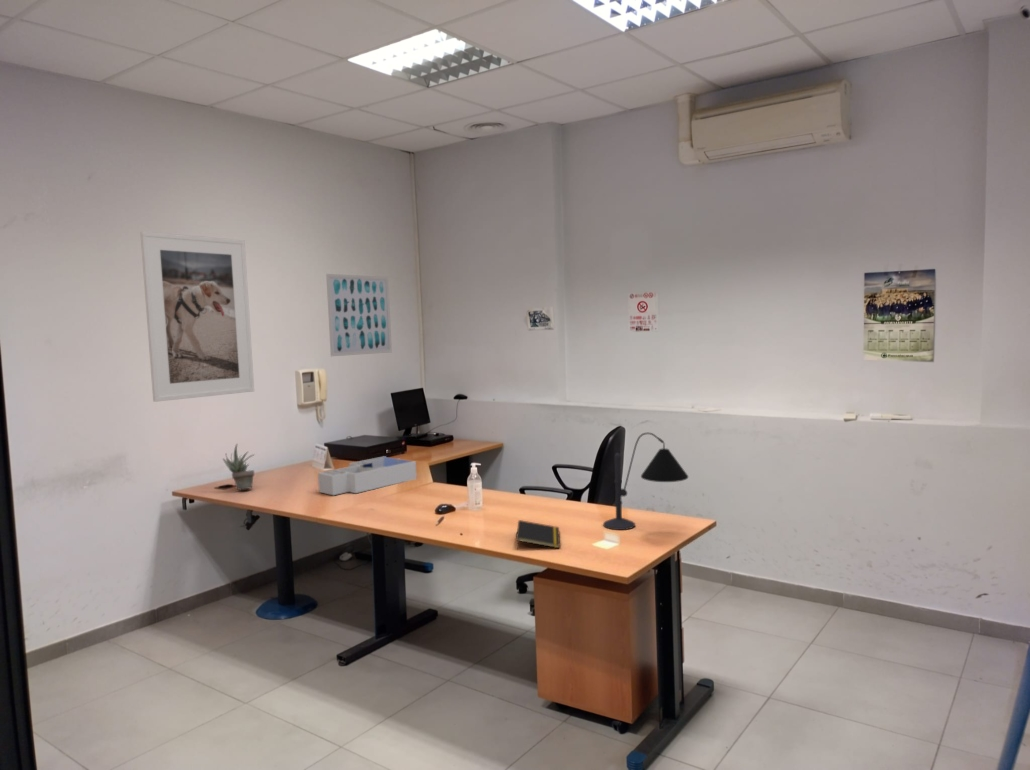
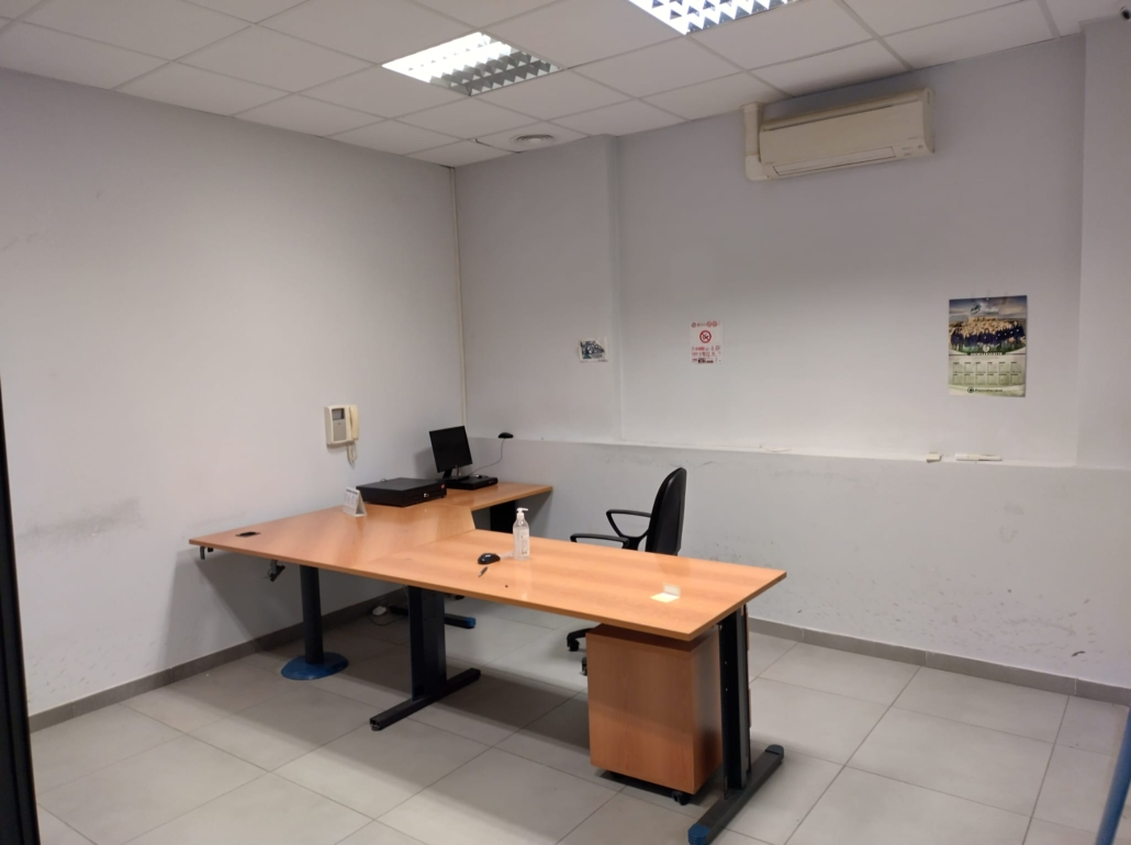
- notepad (538, 533)
- desk organizer (364, 475)
- desk lamp (645, 479)
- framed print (201, 316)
- succulent plant (240, 465)
- wall art (360, 315)
